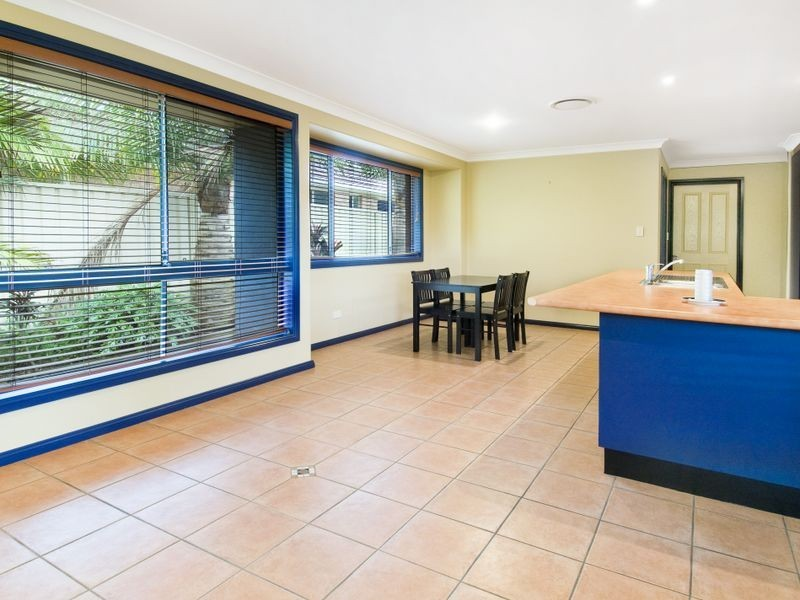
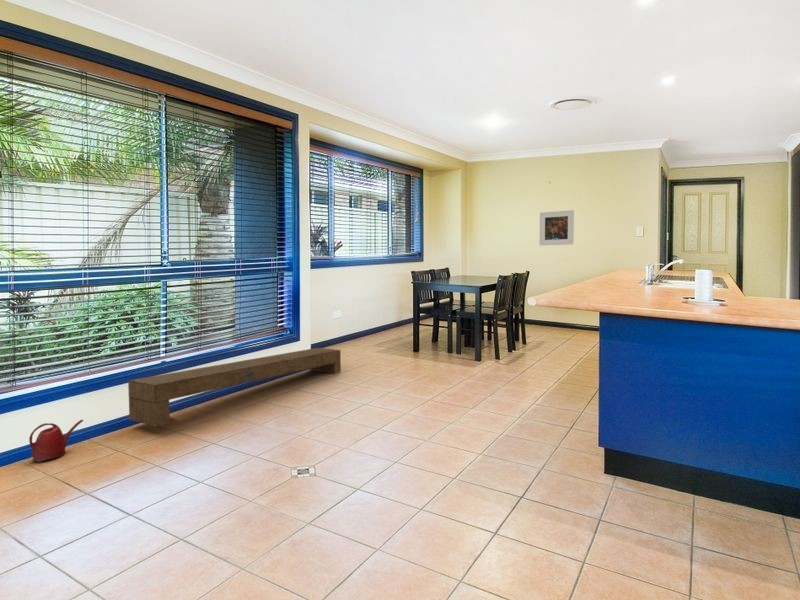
+ bench (253, 378)
+ watering can (57, 437)
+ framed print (556, 228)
